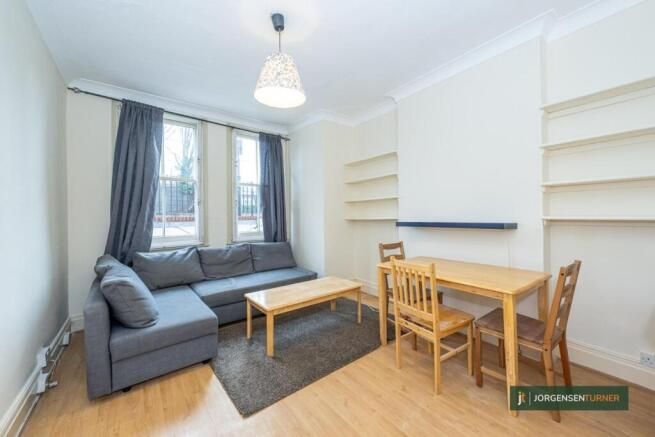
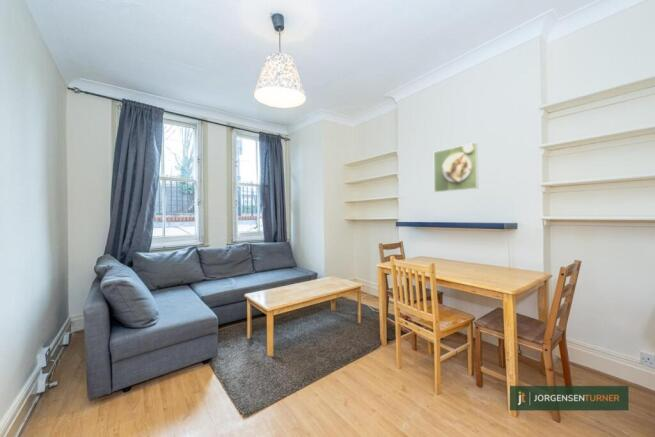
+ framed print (454, 169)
